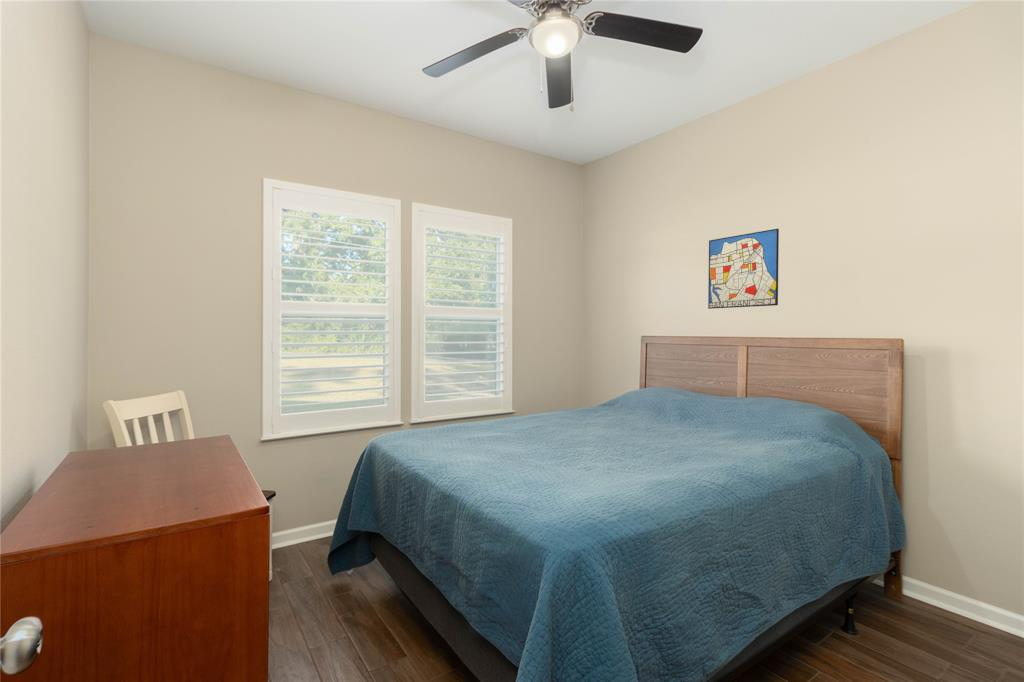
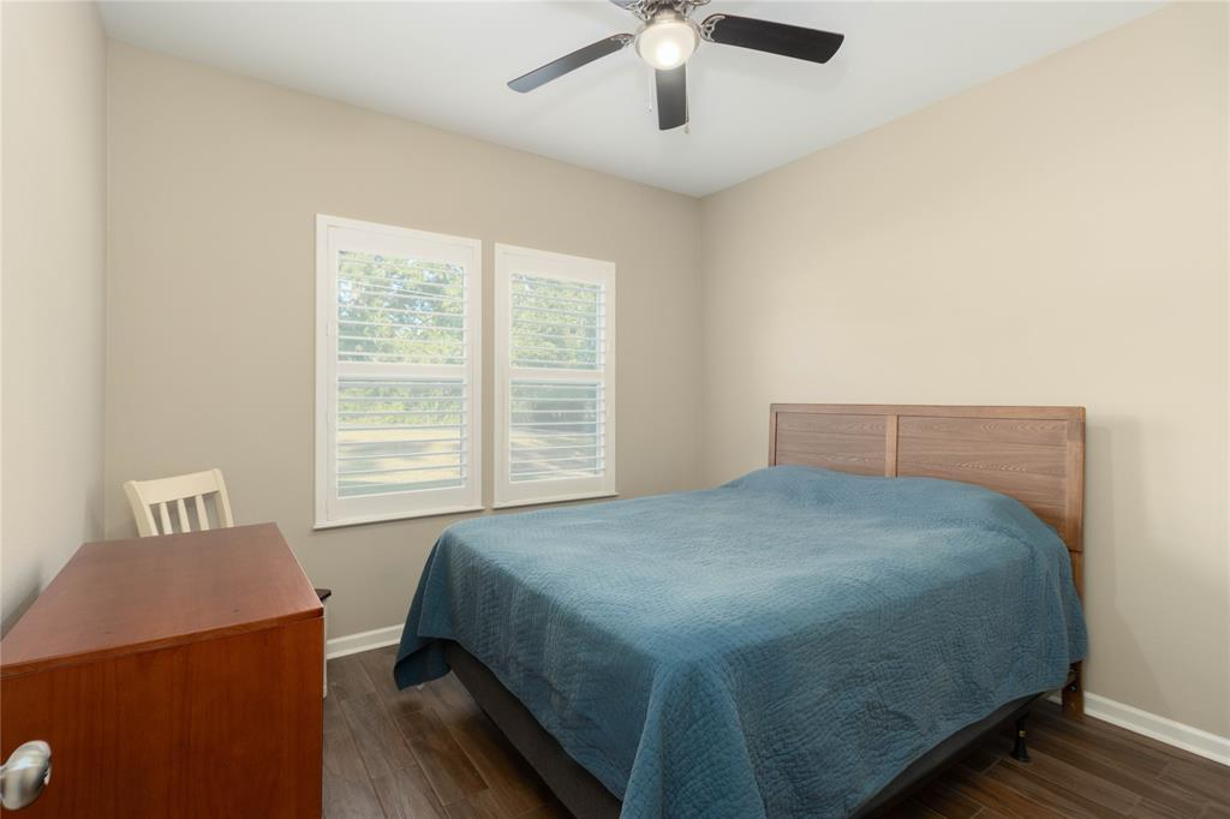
- wall art (741, 271)
